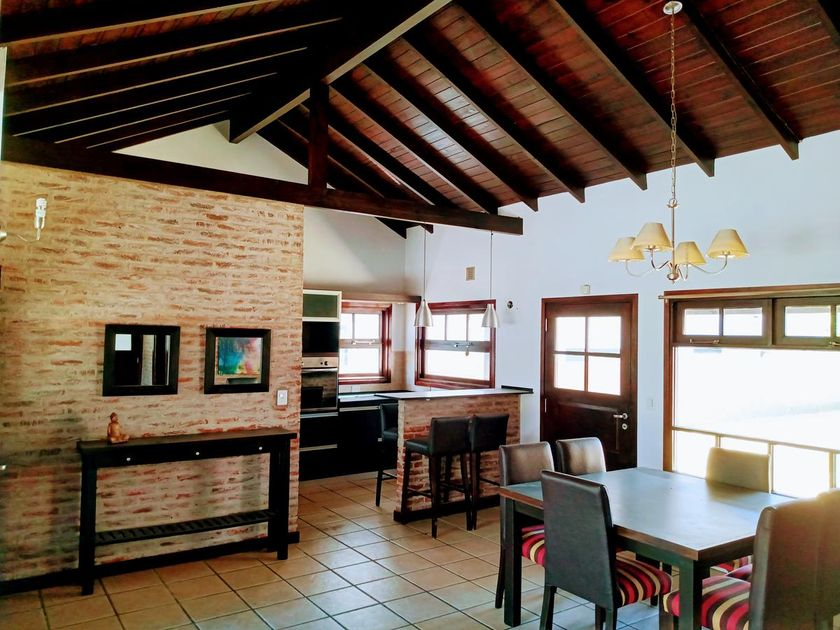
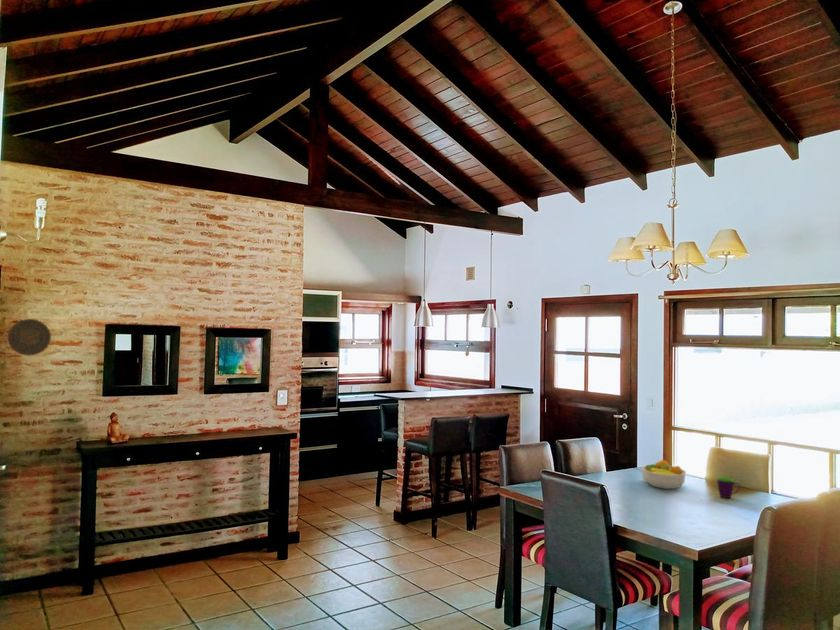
+ mug (728, 488)
+ decorative plate (29, 337)
+ fruit bowl (663, 473)
